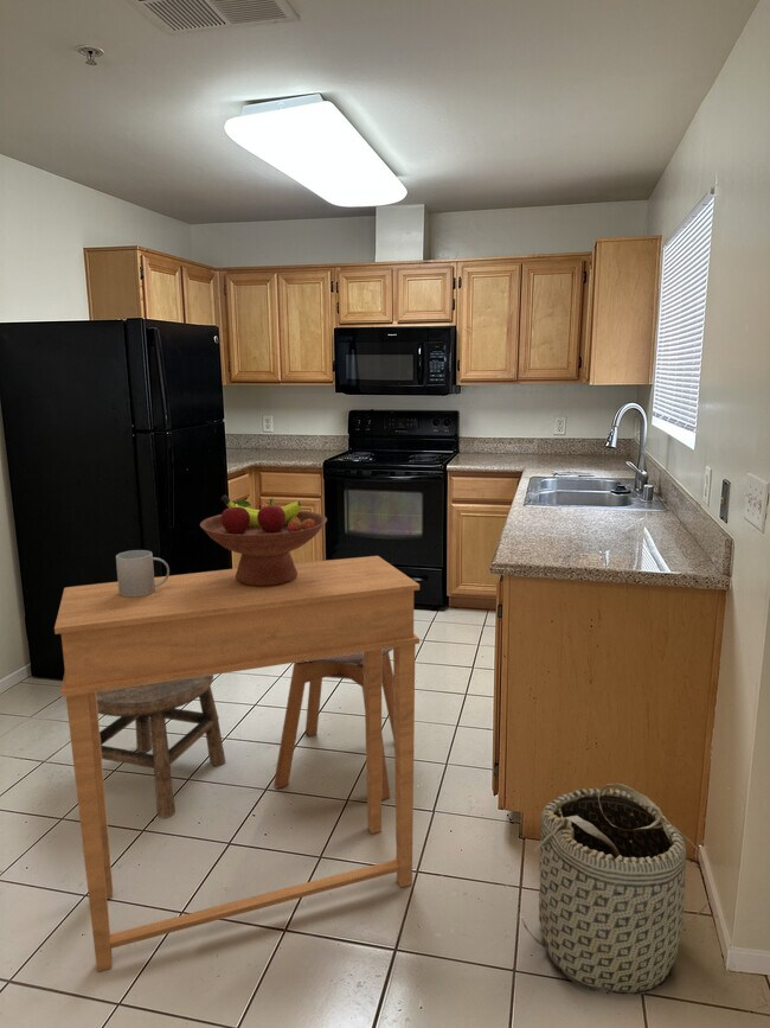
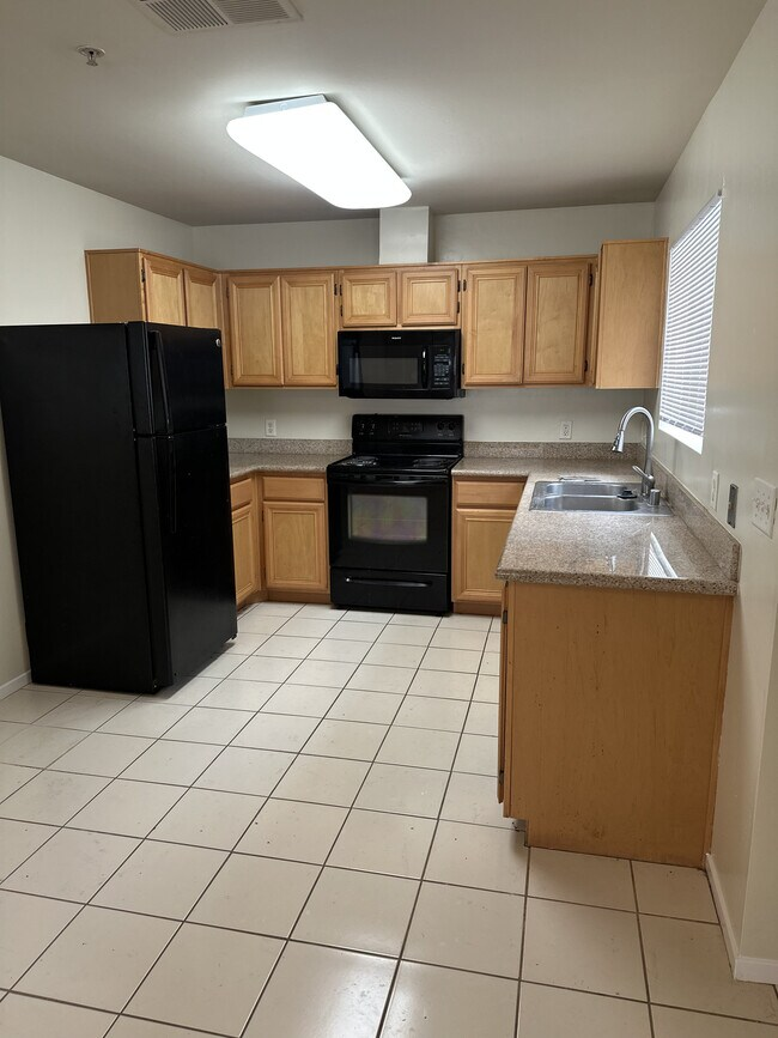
- side table (240, 670)
- stool (345, 678)
- stool (150, 727)
- basket (617, 876)
- fruit bowl (264, 537)
- mug (143, 572)
